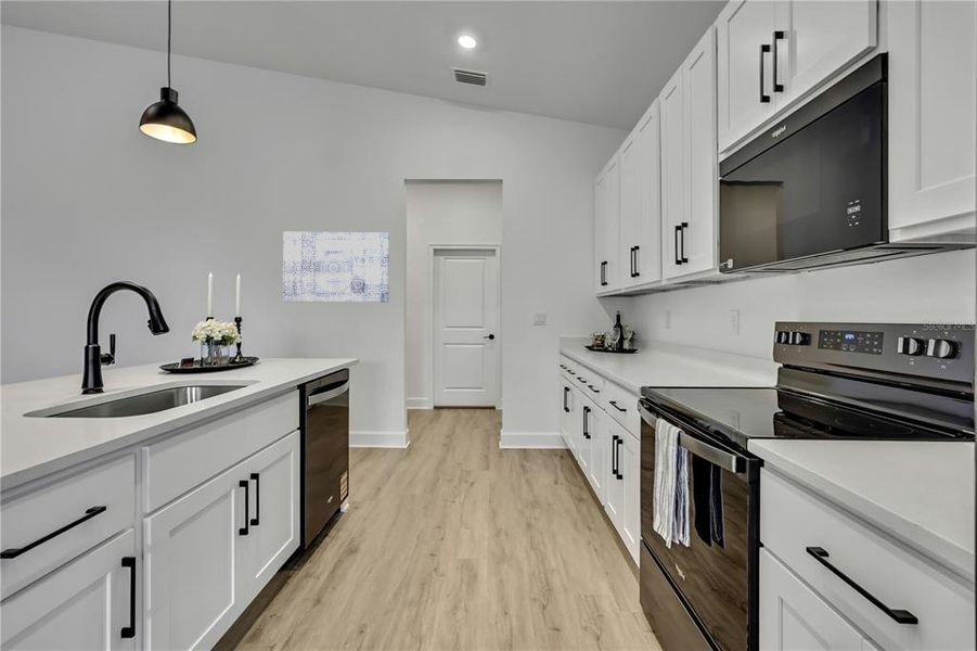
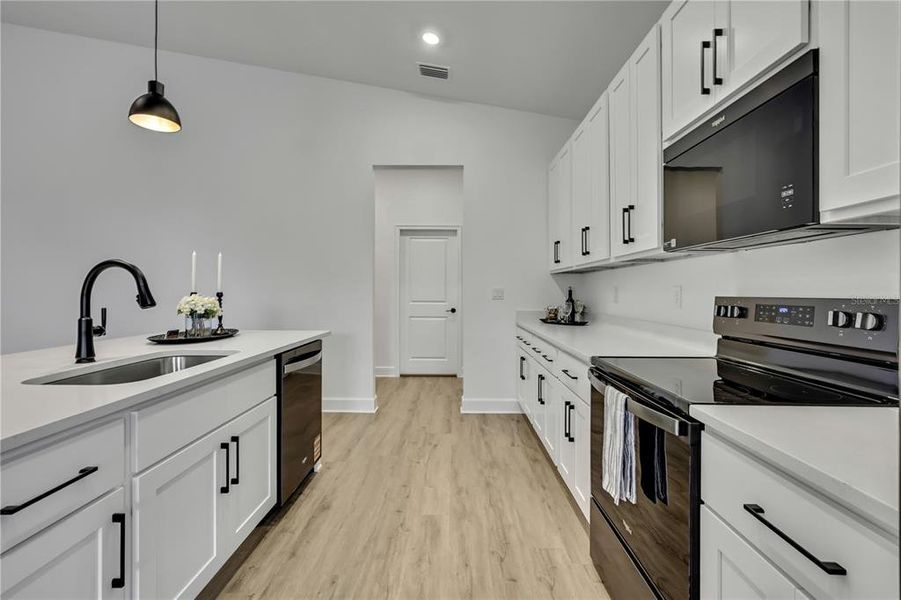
- wall art (336, 267)
